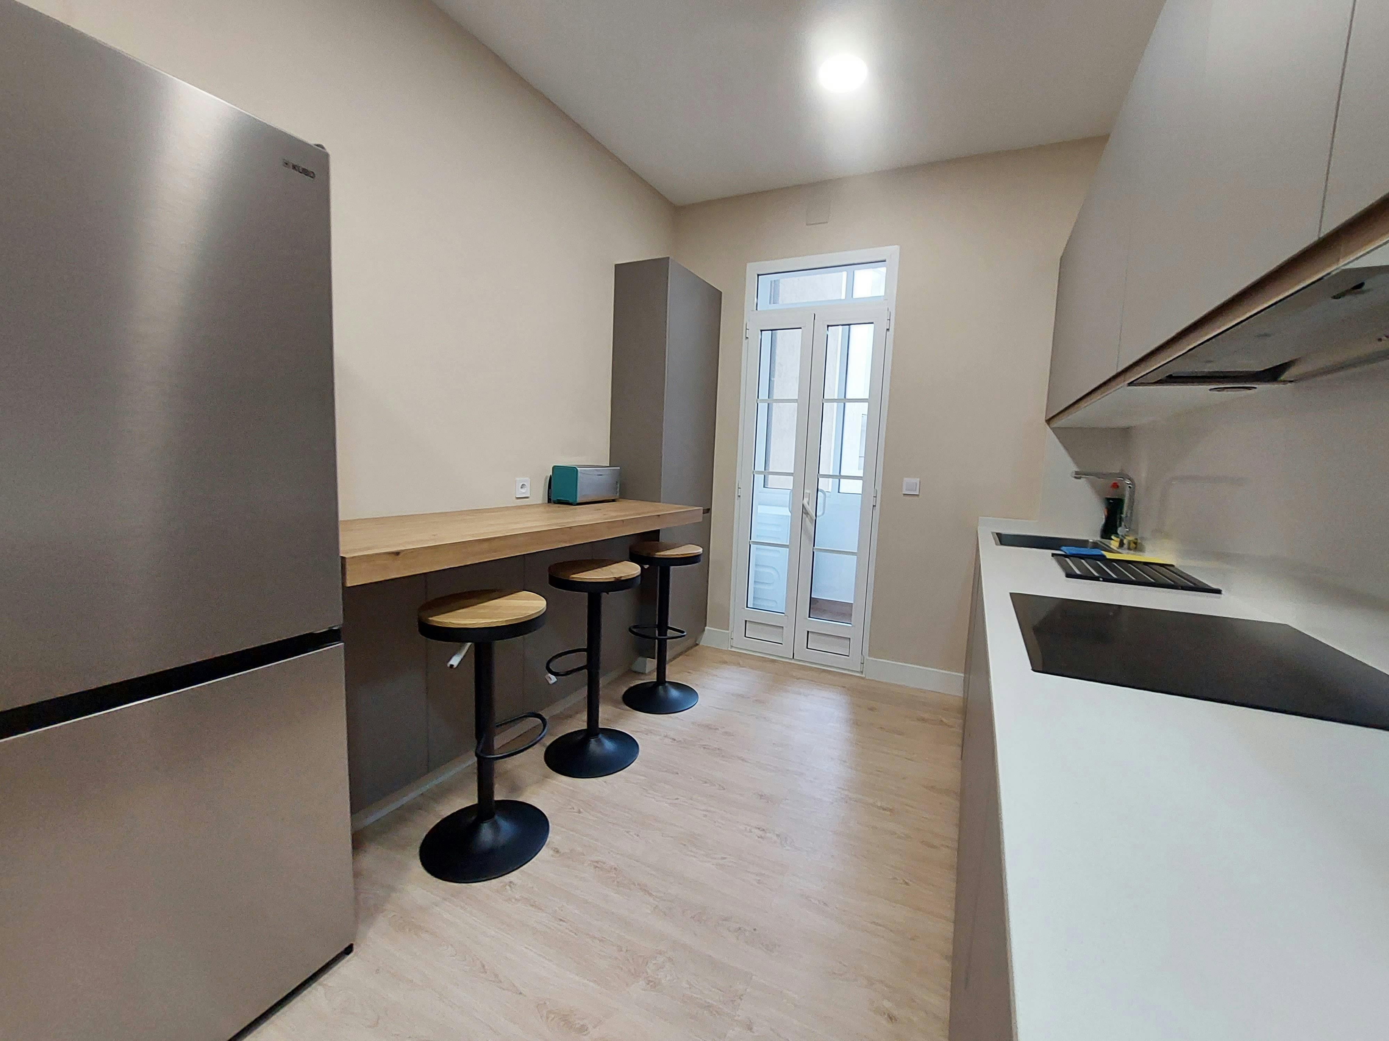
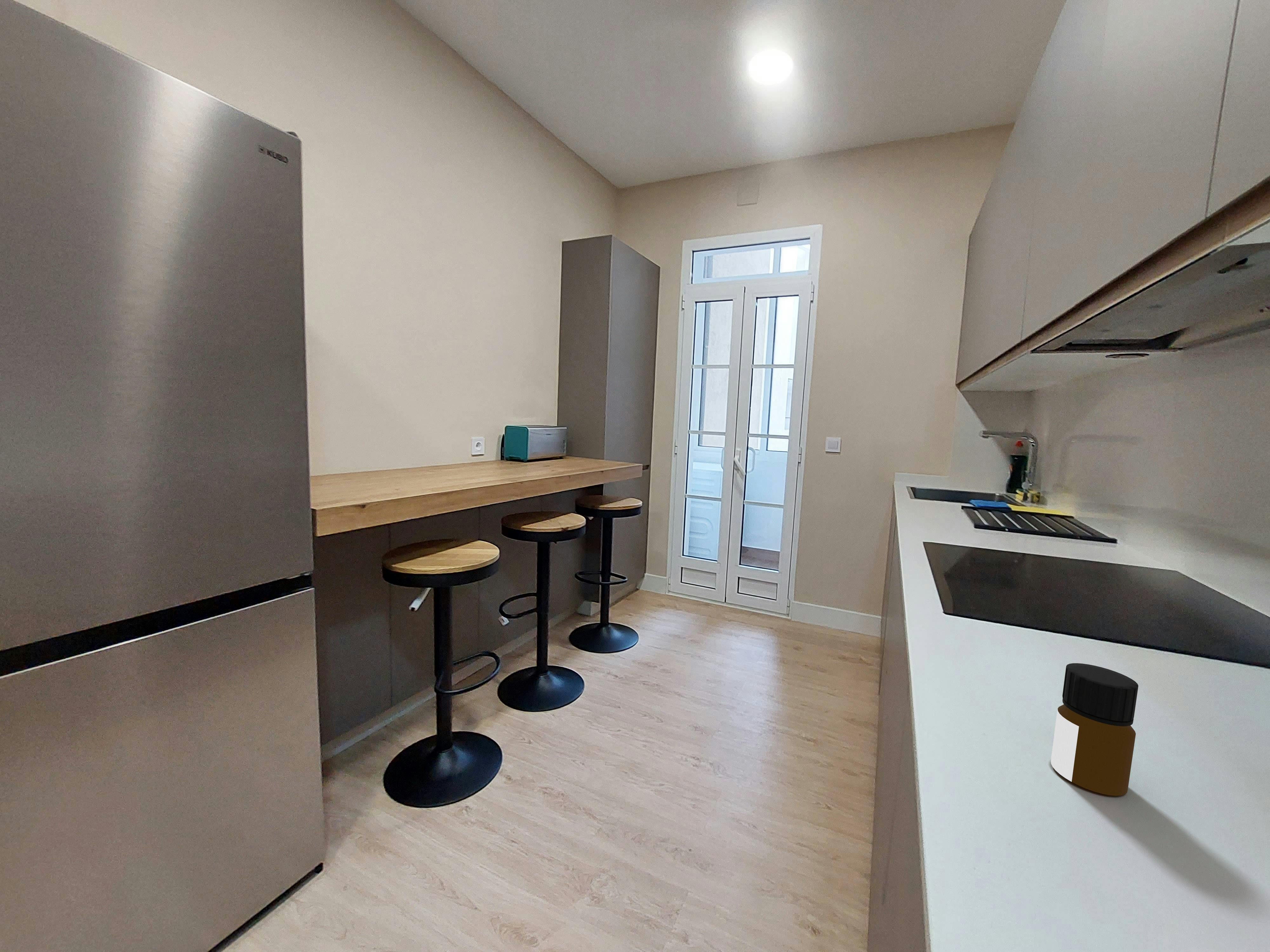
+ bottle (1094, 725)
